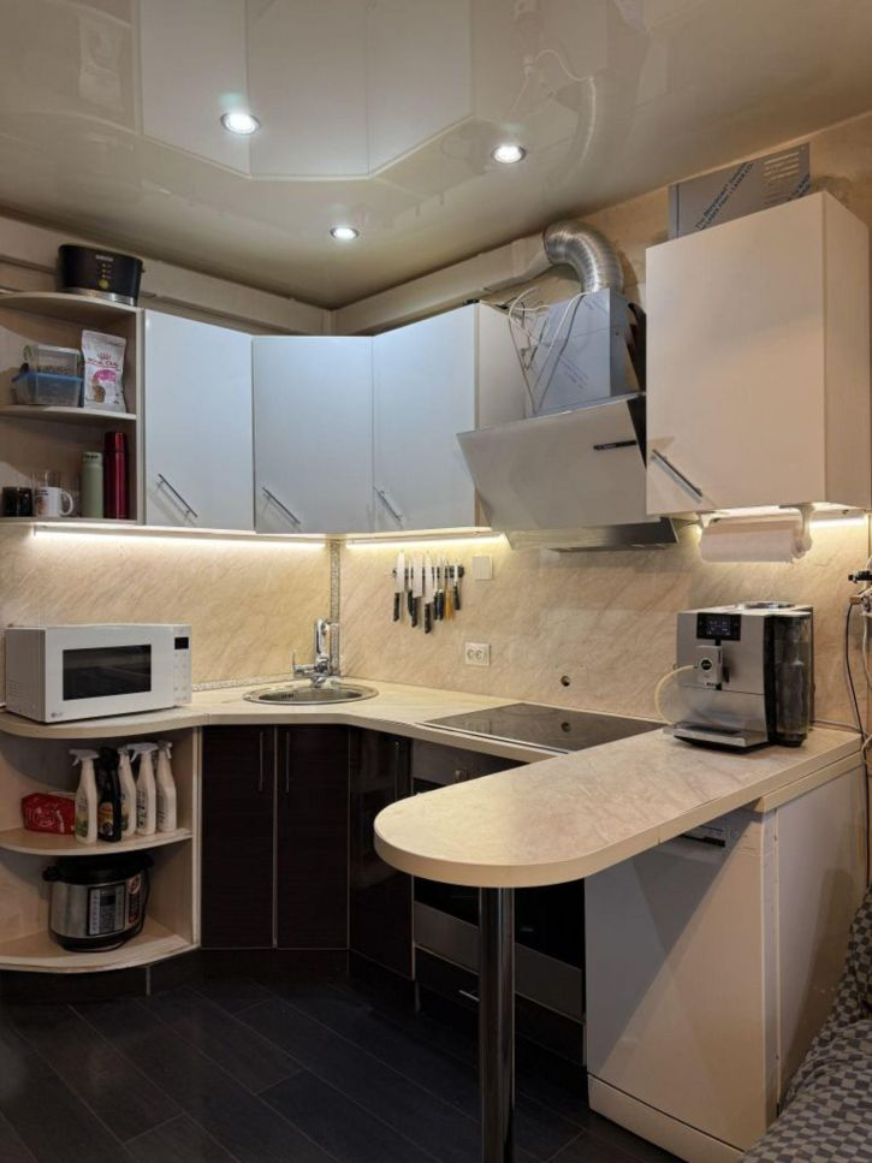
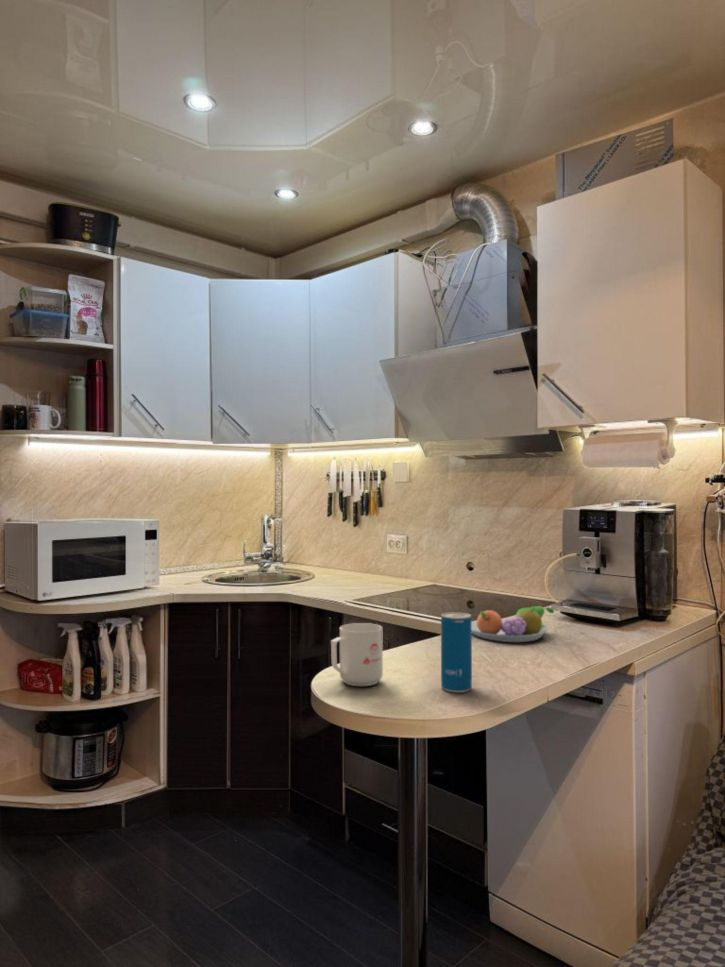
+ fruit bowl (510, 619)
+ mug (355, 655)
+ beverage can (456, 651)
